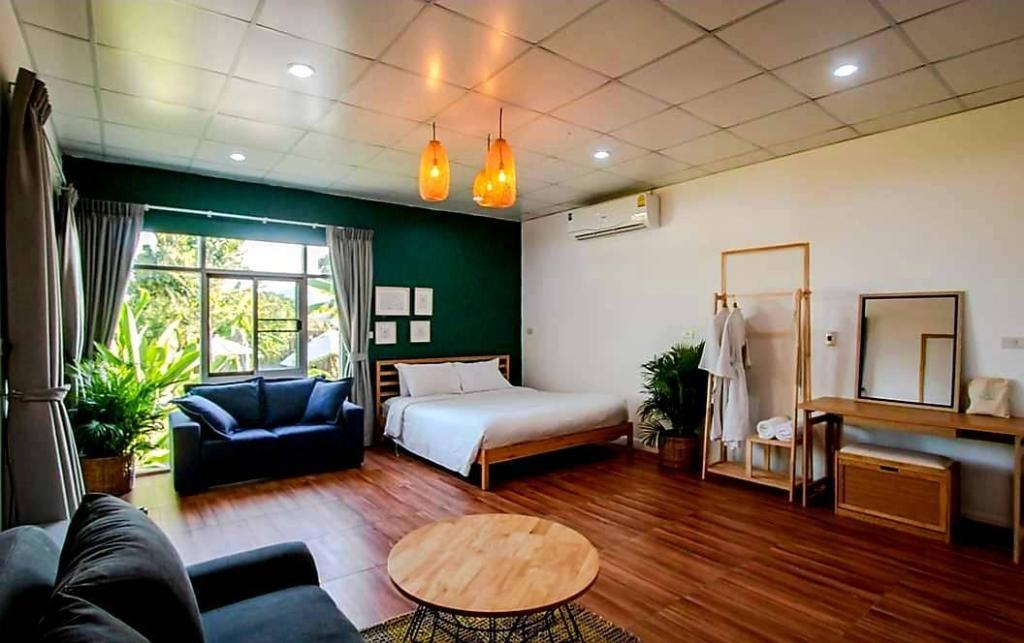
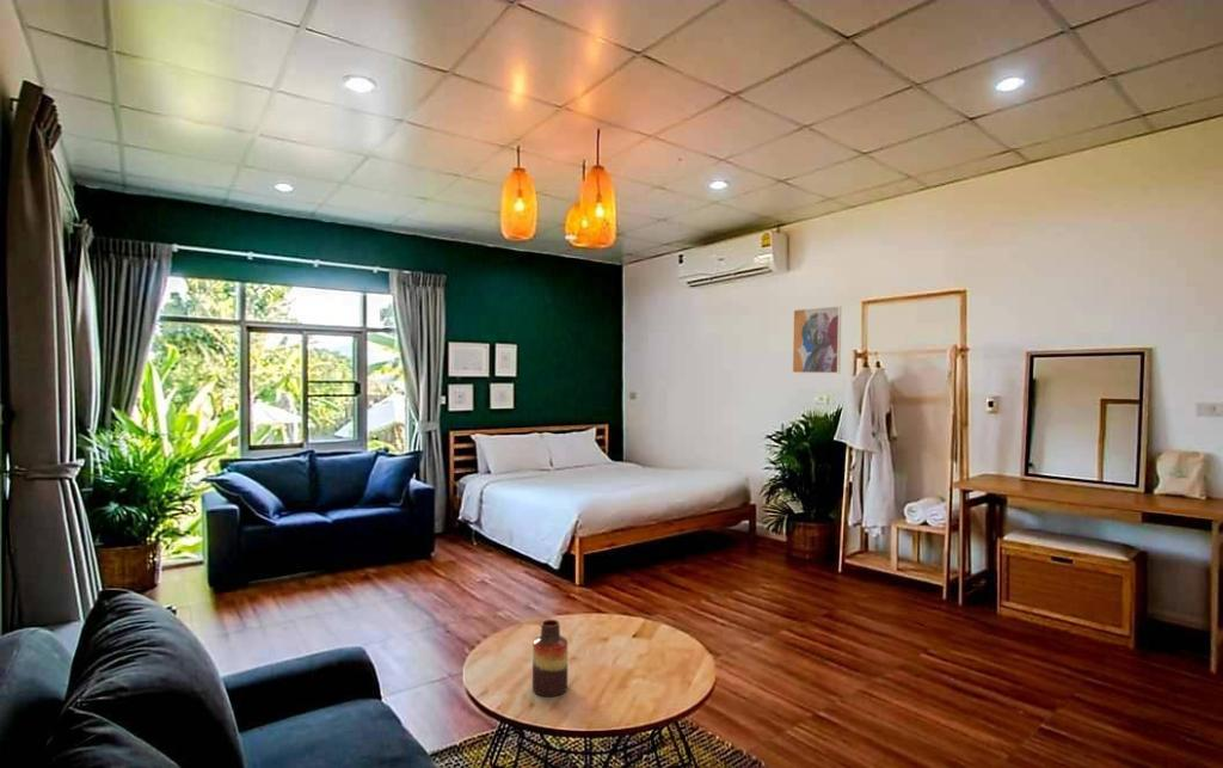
+ wall art (816, 340)
+ vase (549, 655)
